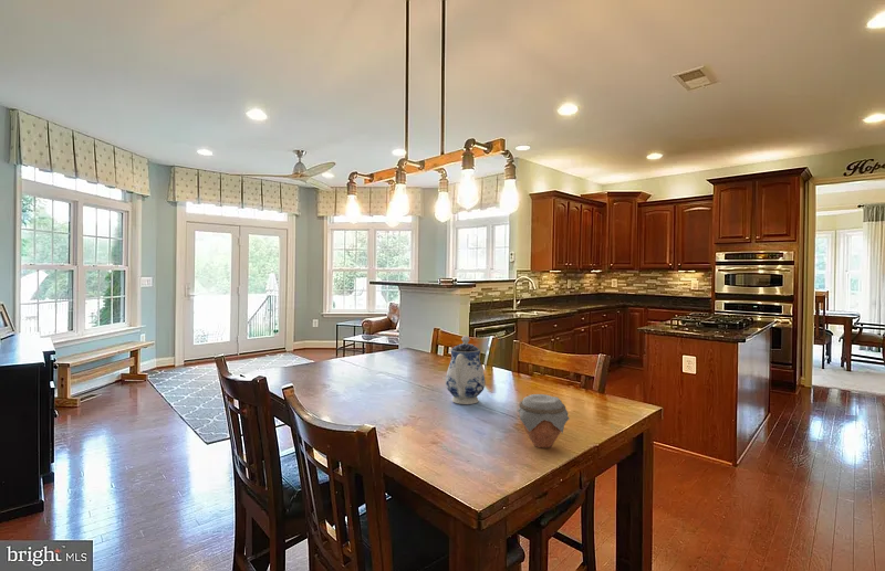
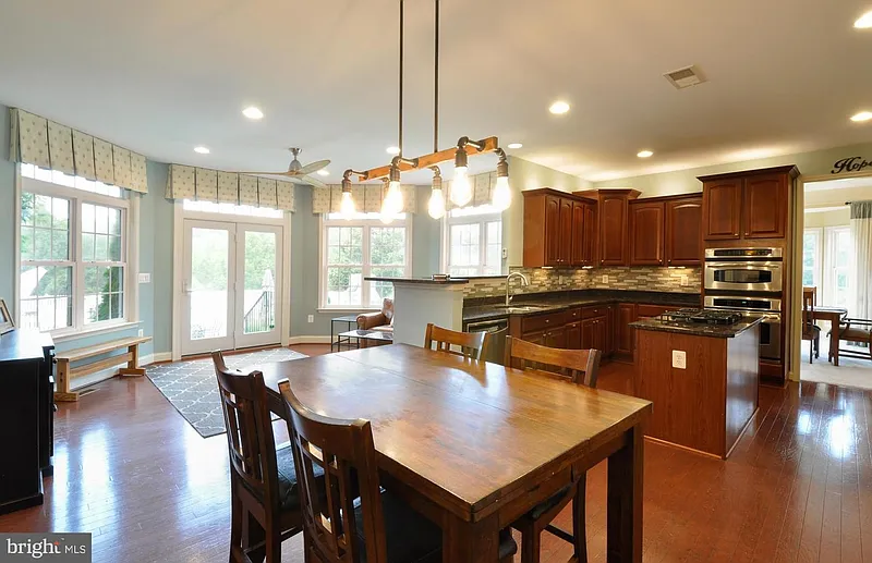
- teapot (465, 368)
- jar (542, 421)
